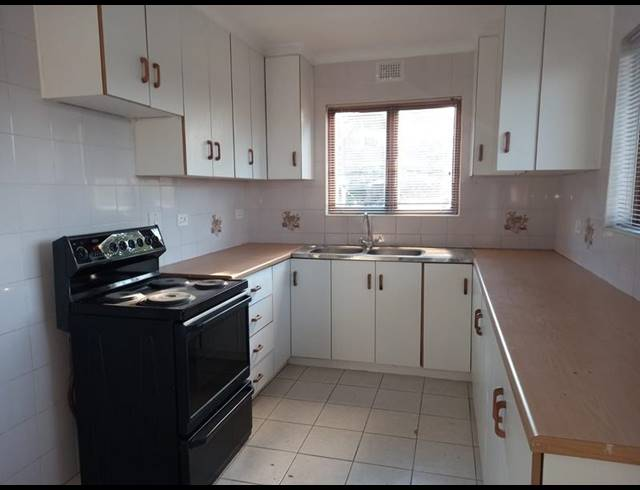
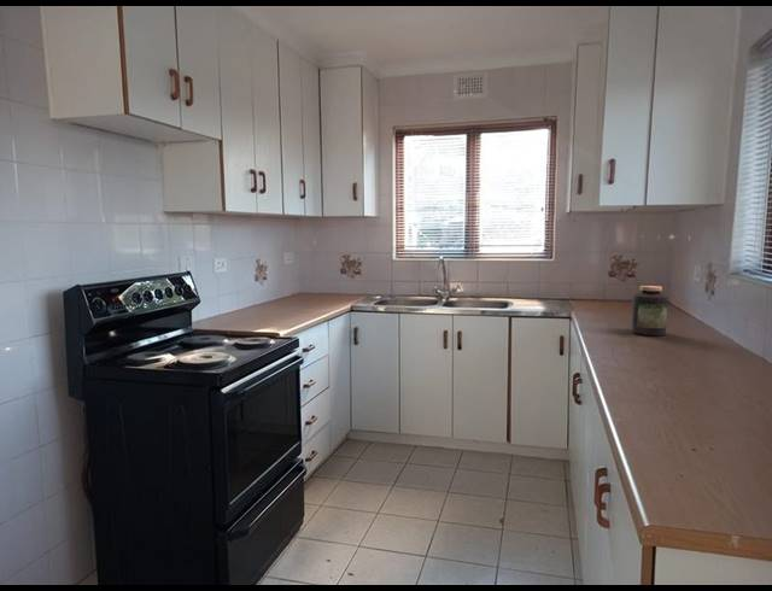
+ jar (649, 309)
